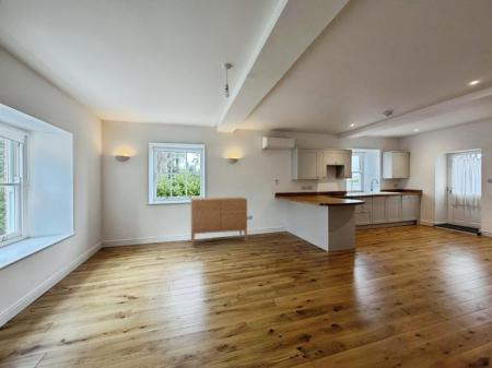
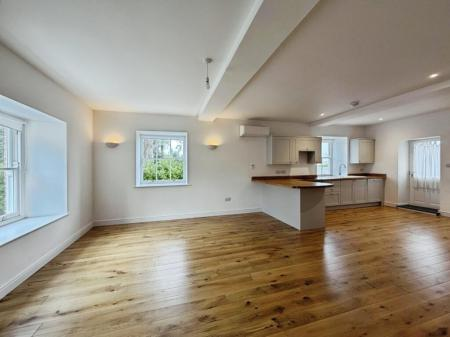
- sideboard (219, 218)
